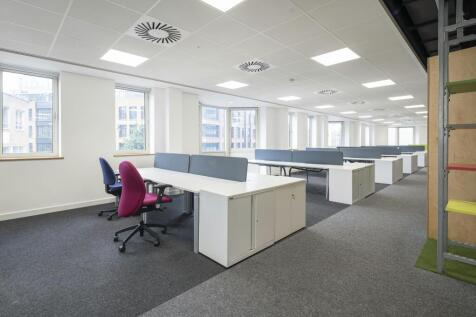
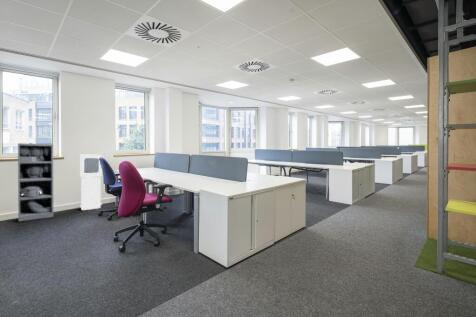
+ shelving unit (35, 180)
+ air purifier (89, 181)
